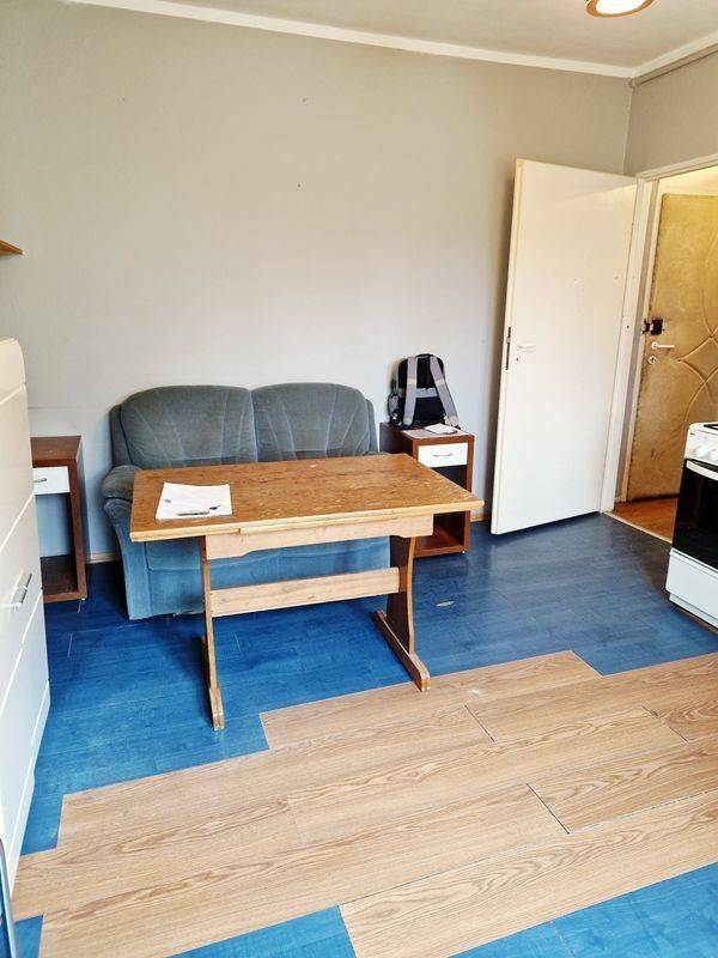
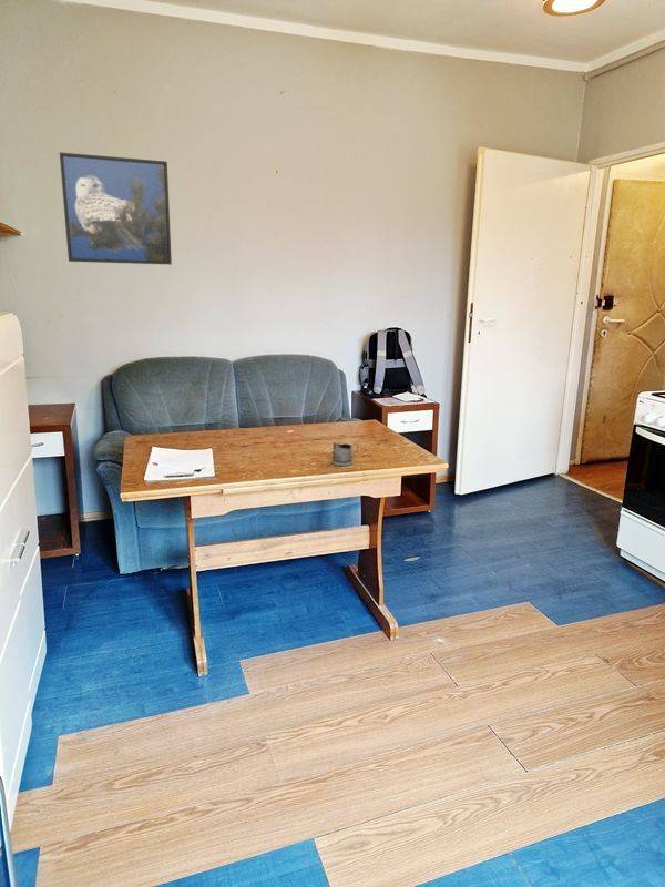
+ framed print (117, 211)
+ tea glass holder (345, 451)
